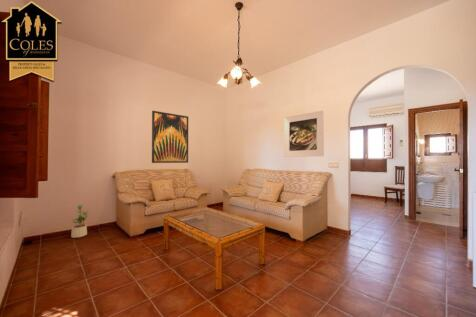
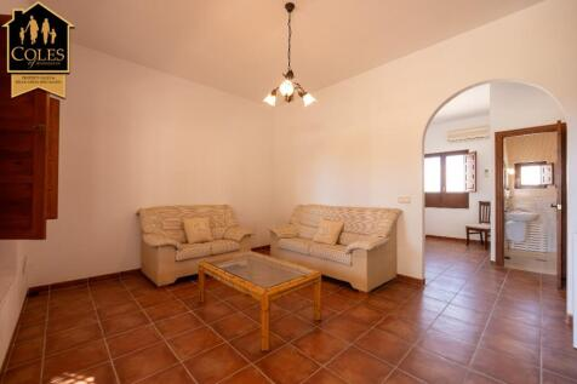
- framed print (302, 135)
- wall art (171, 138)
- potted plant (80, 219)
